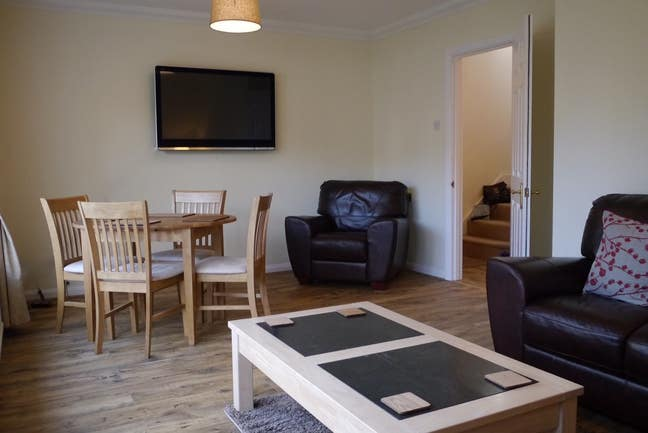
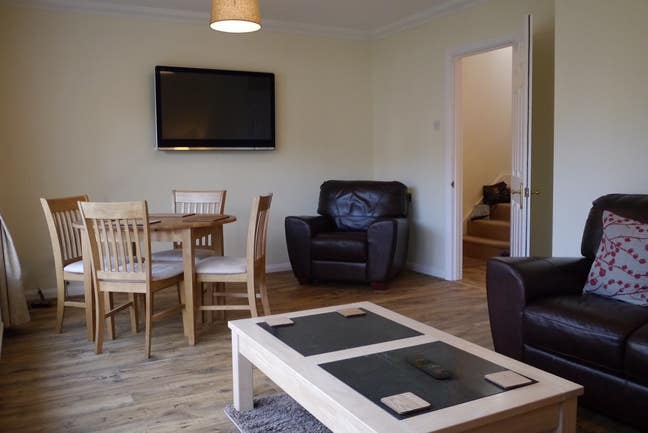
+ remote control (427, 365)
